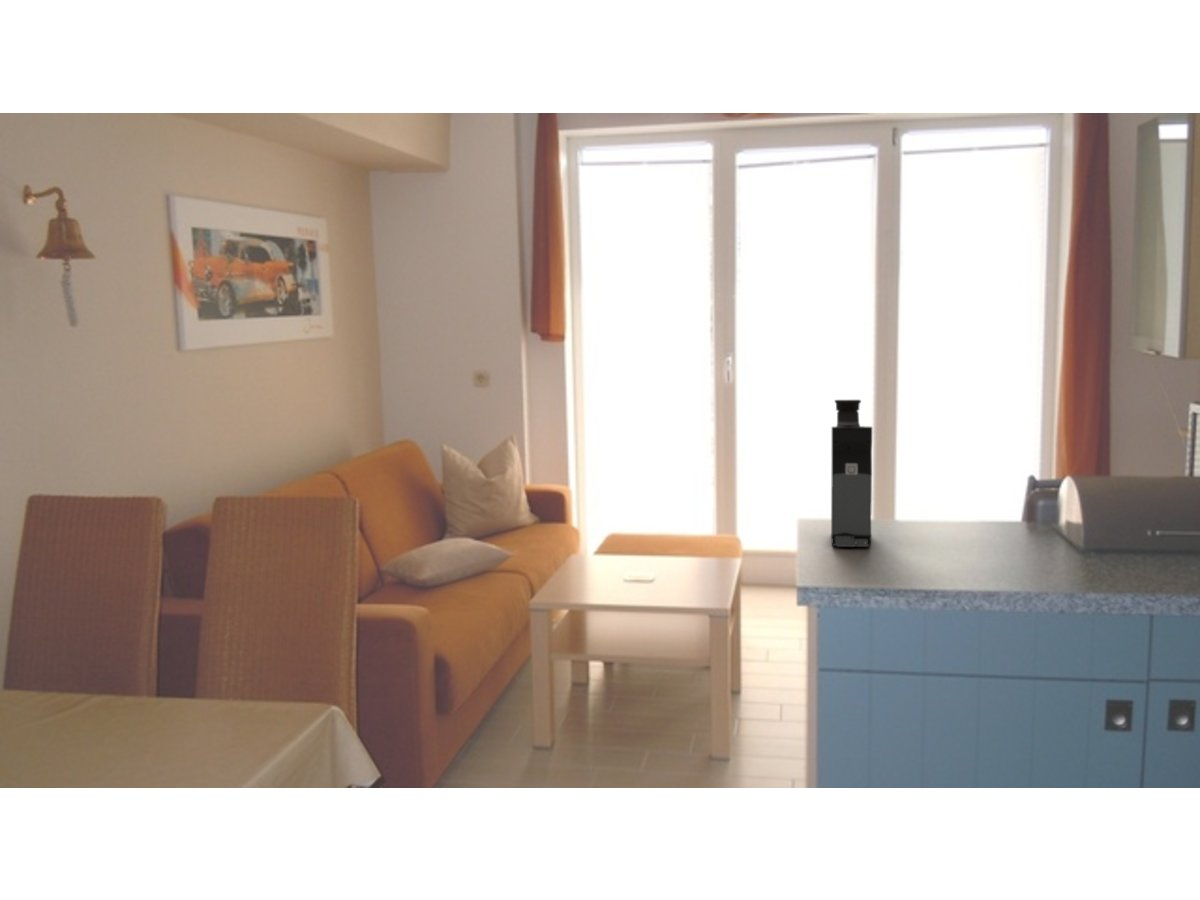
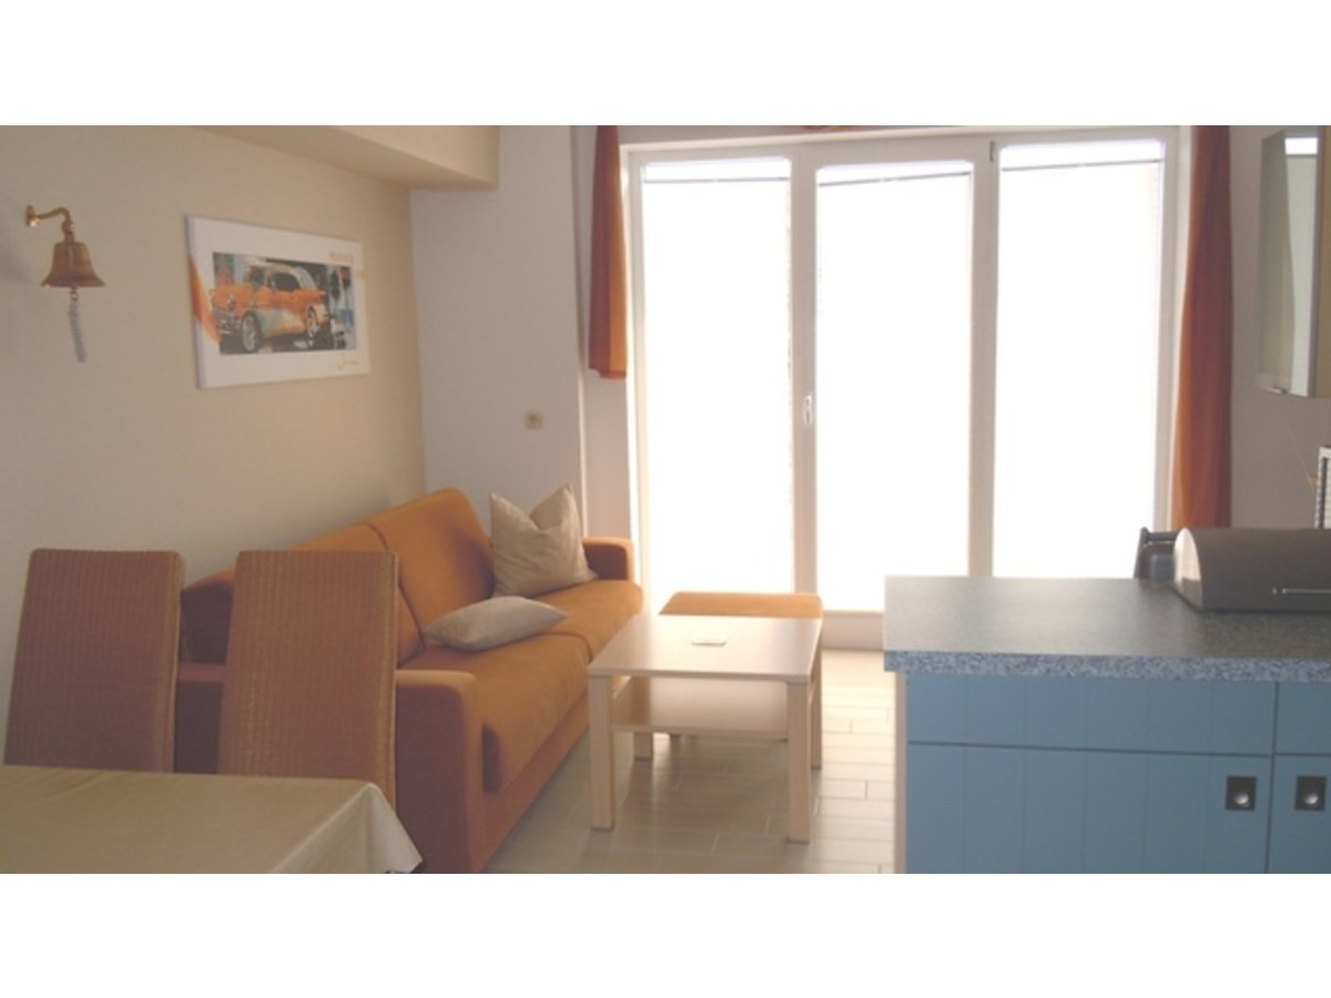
- coffee maker (850, 471)
